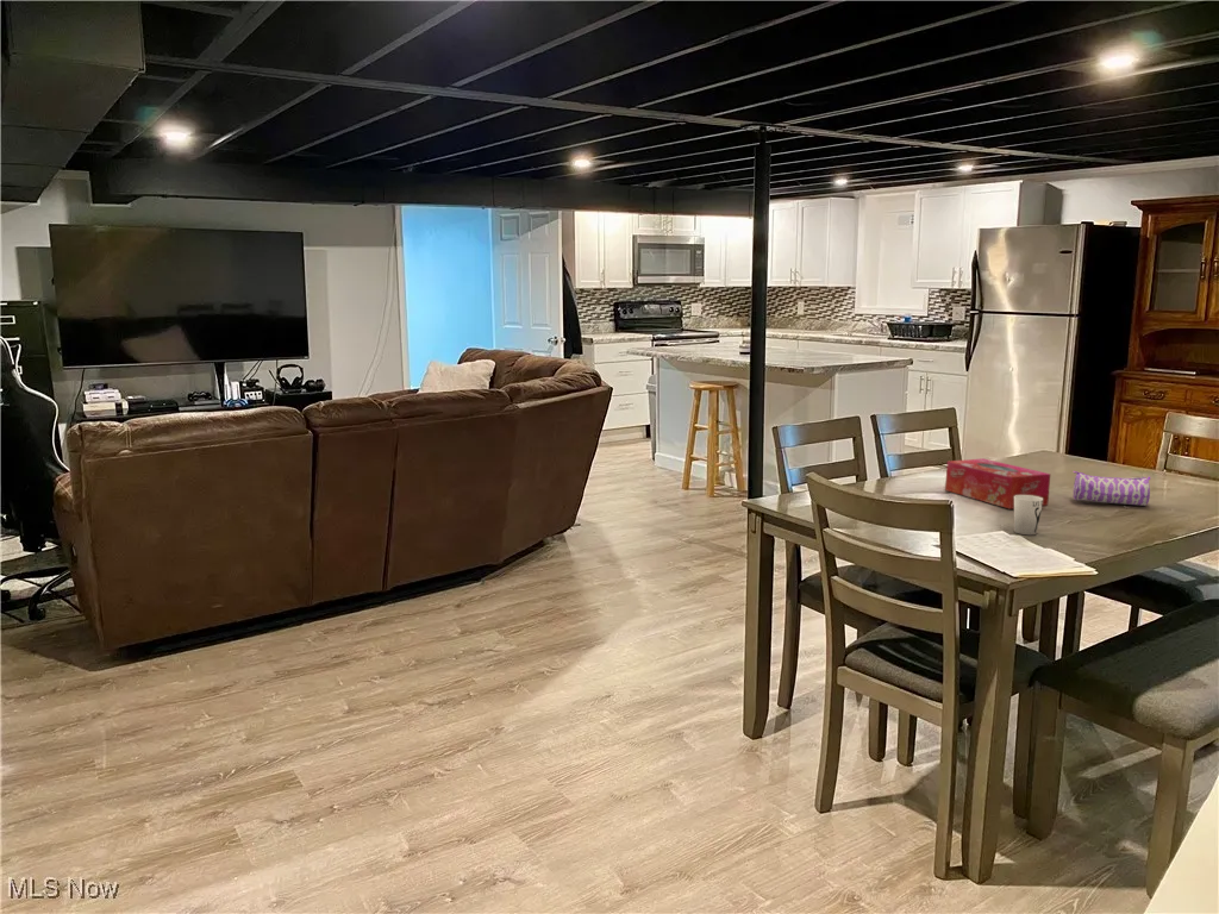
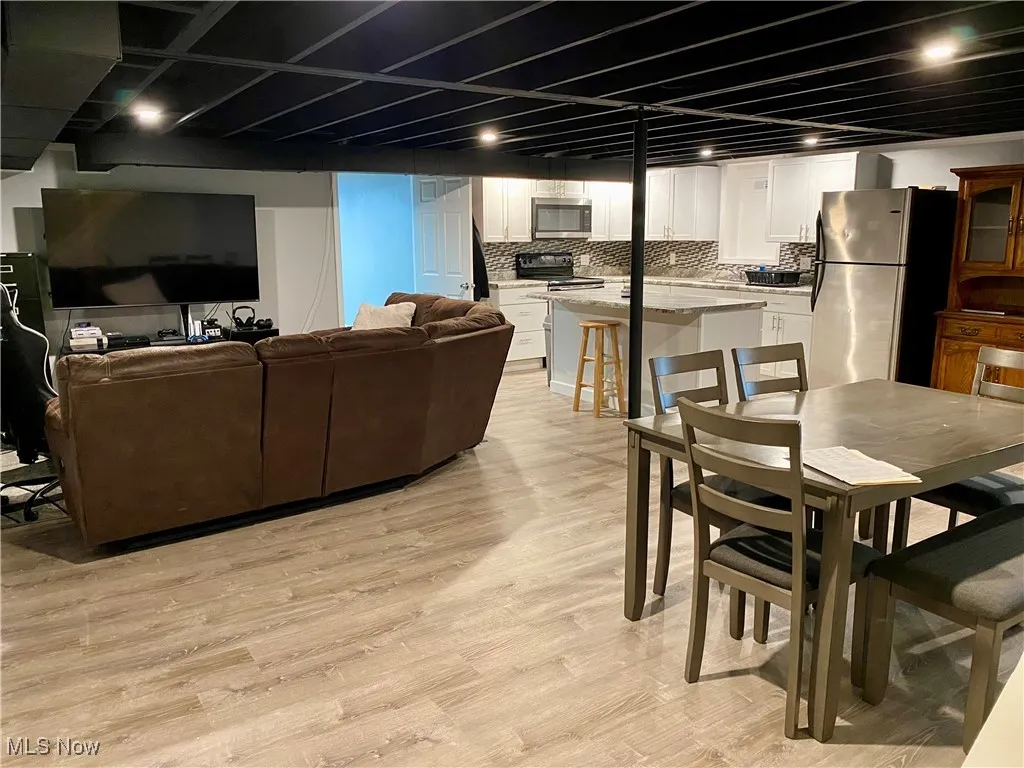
- cup (1026, 514)
- pencil case (1111, 488)
- tissue box (995, 482)
